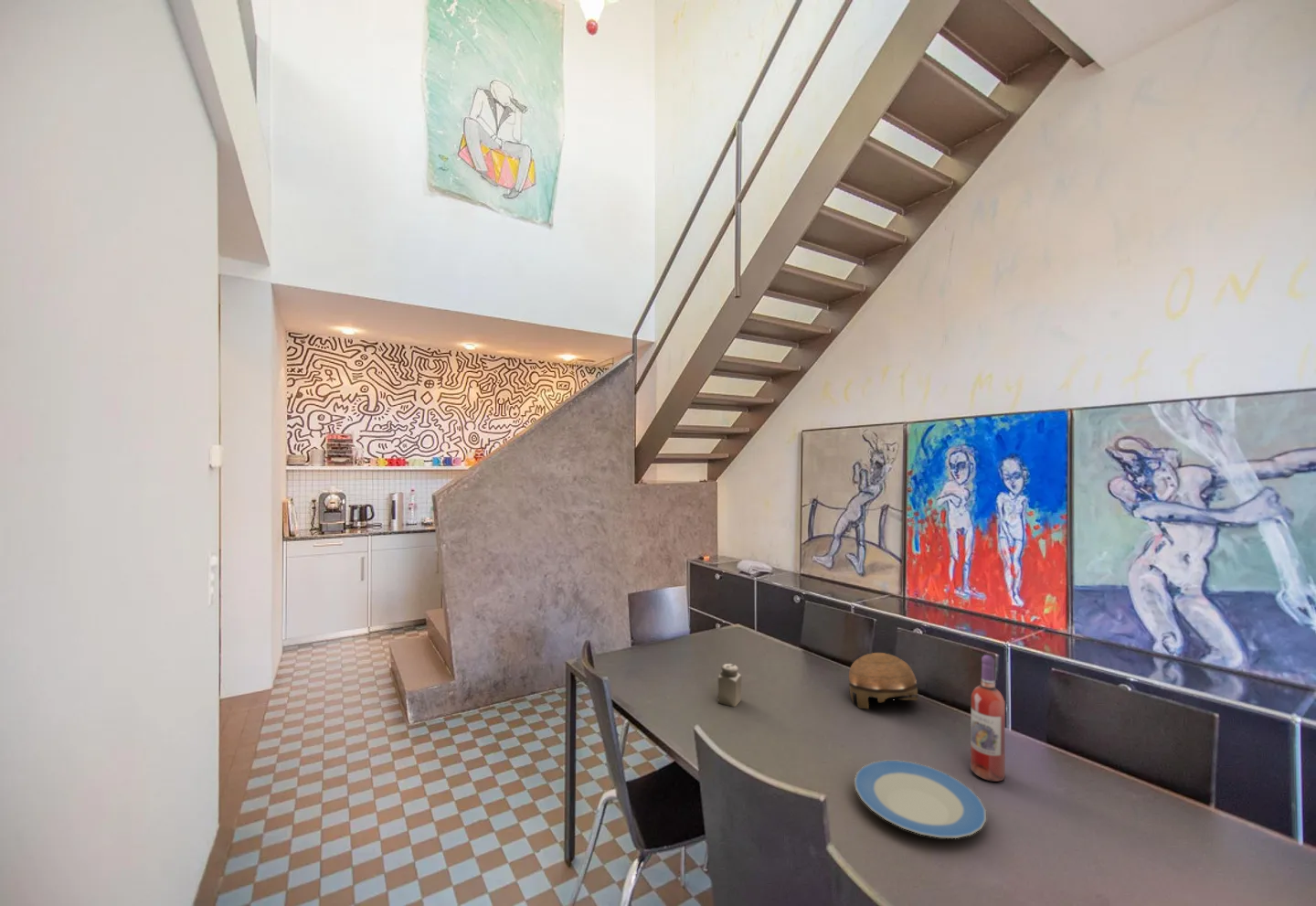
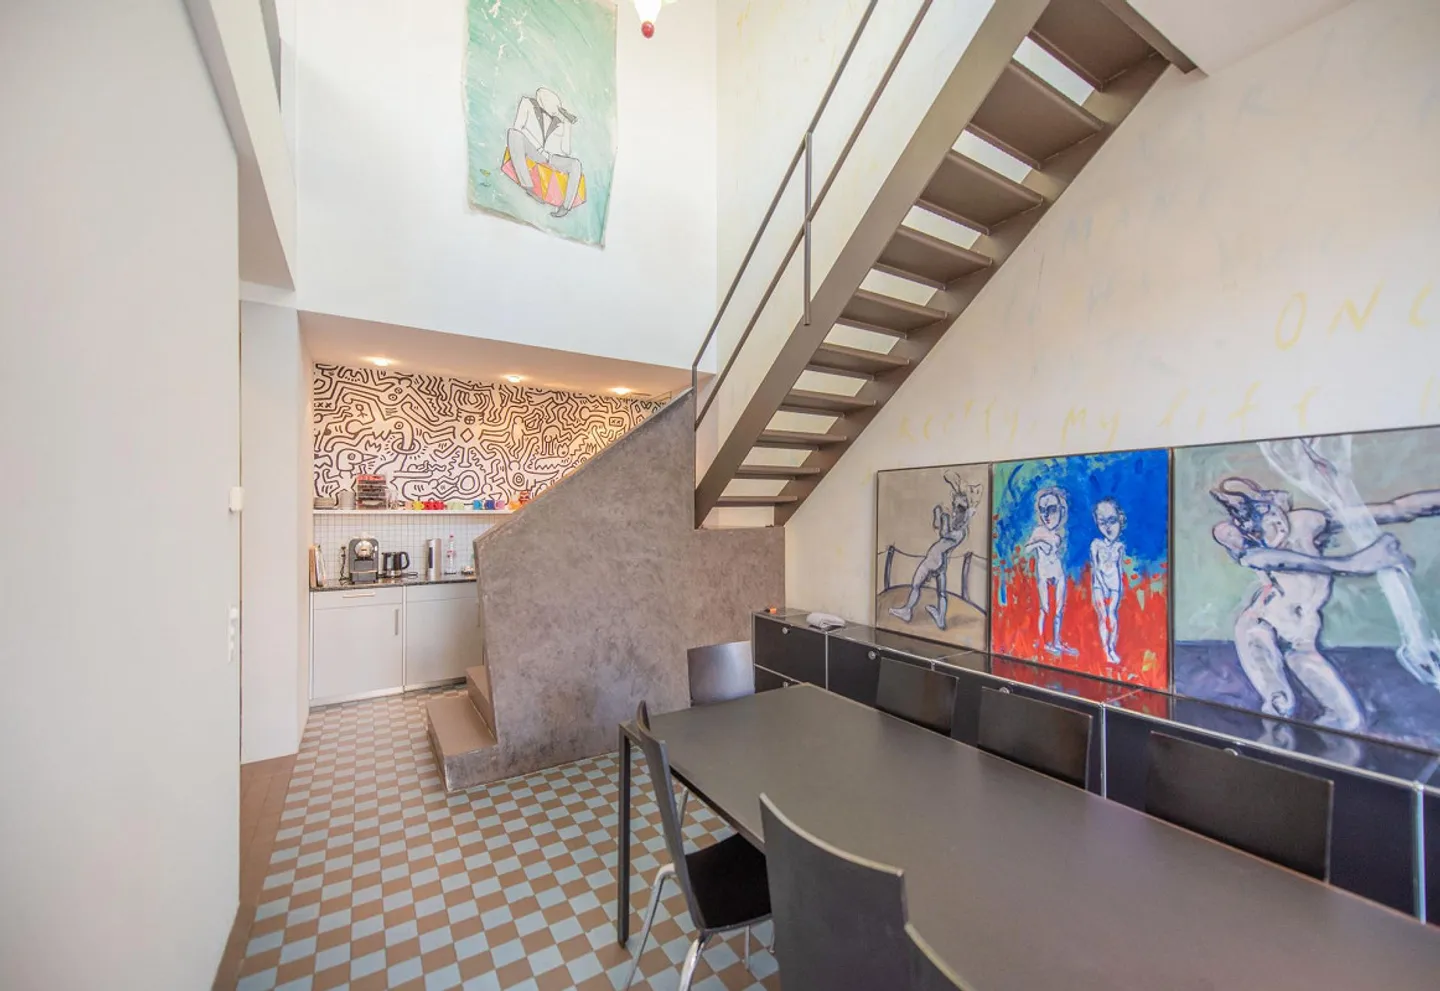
- wine bottle (987, 715)
- decorative bowl (882, 677)
- plate (917, 801)
- salt shaker (729, 683)
